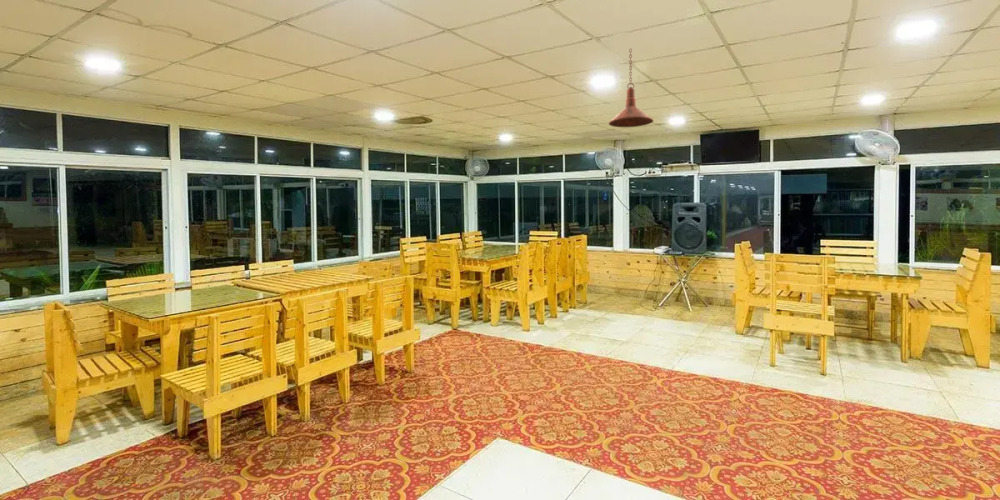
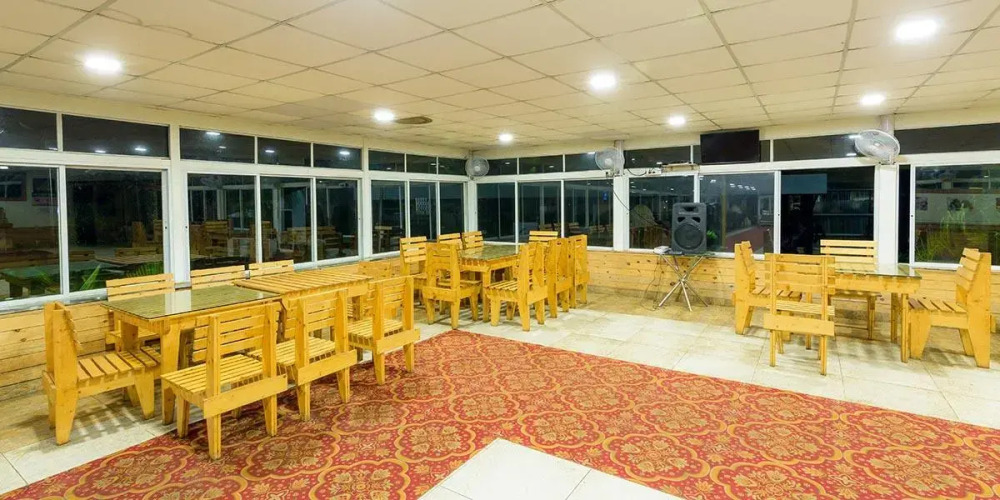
- pendant light (630, 84)
